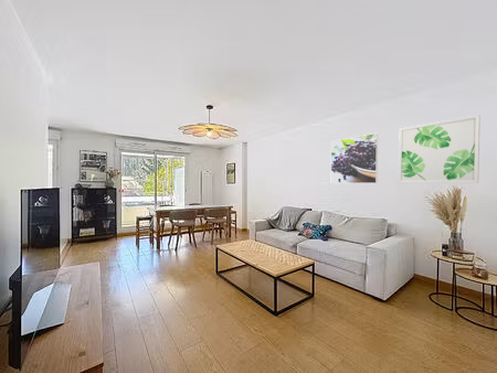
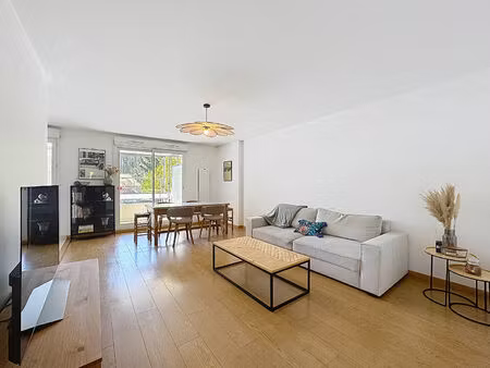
- wall art (434, 152)
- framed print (352, 160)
